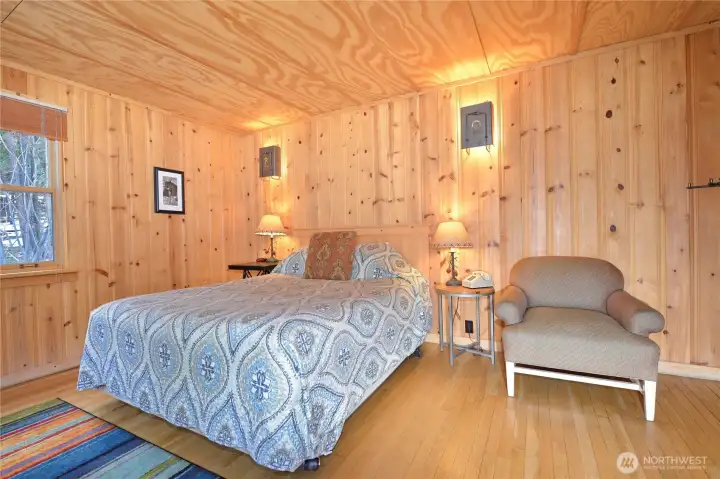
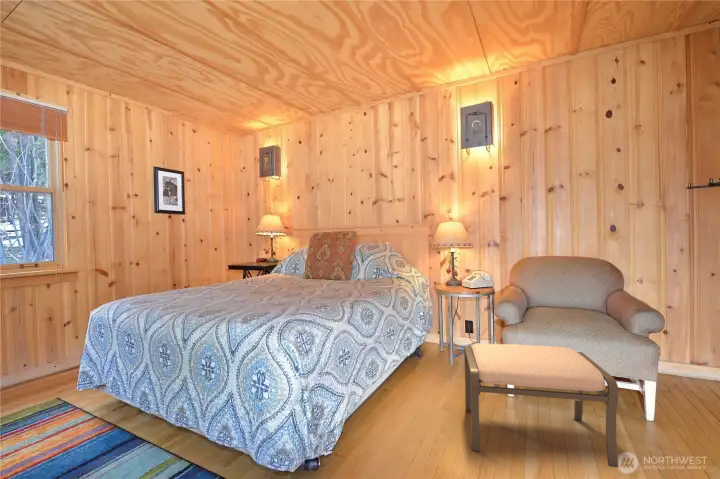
+ ottoman (529, 393)
